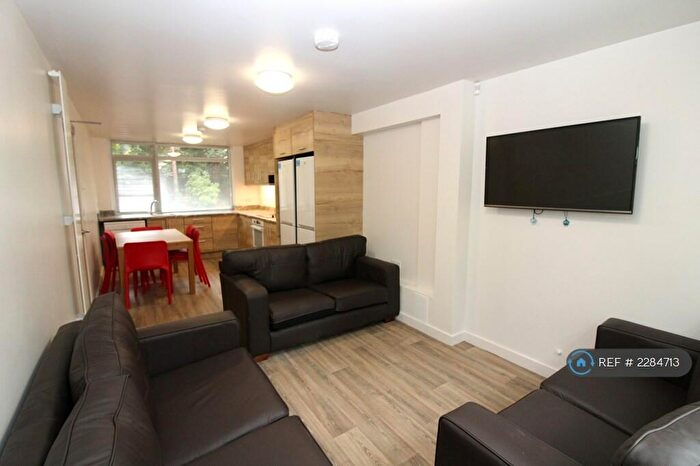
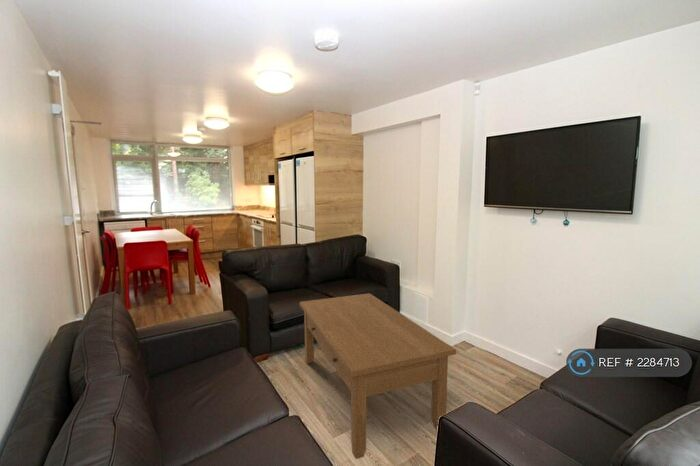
+ coffee table (363, 356)
